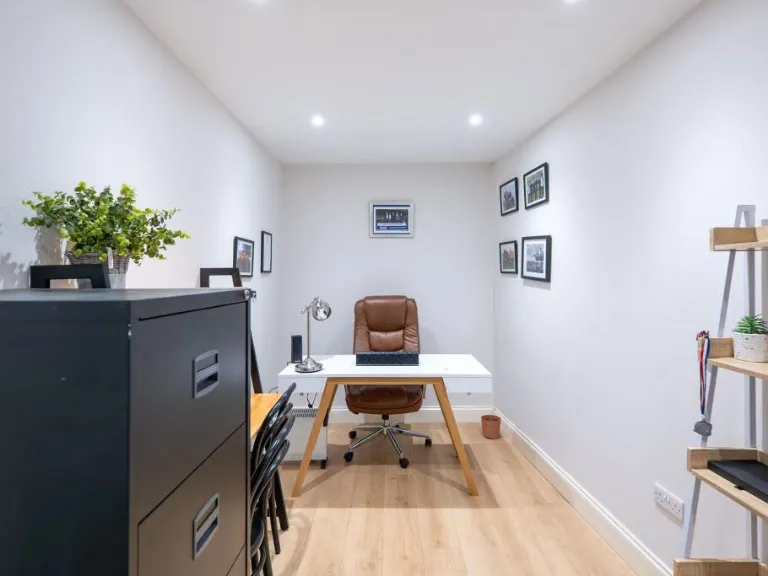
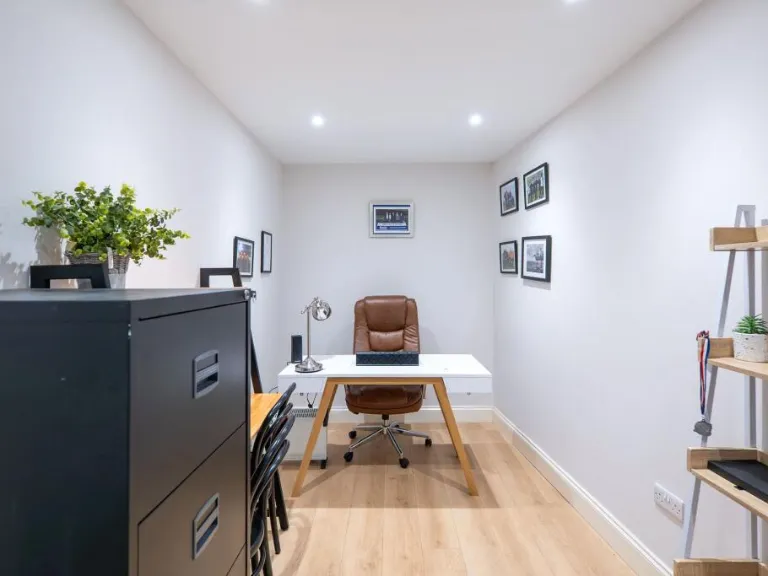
- plant pot (490, 422)
